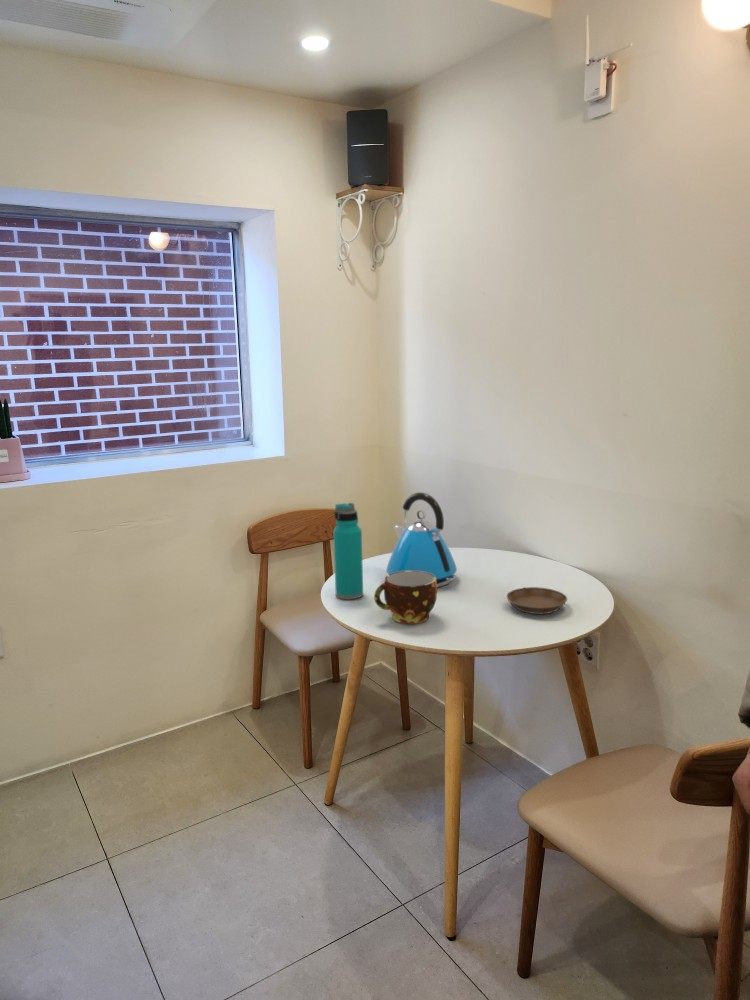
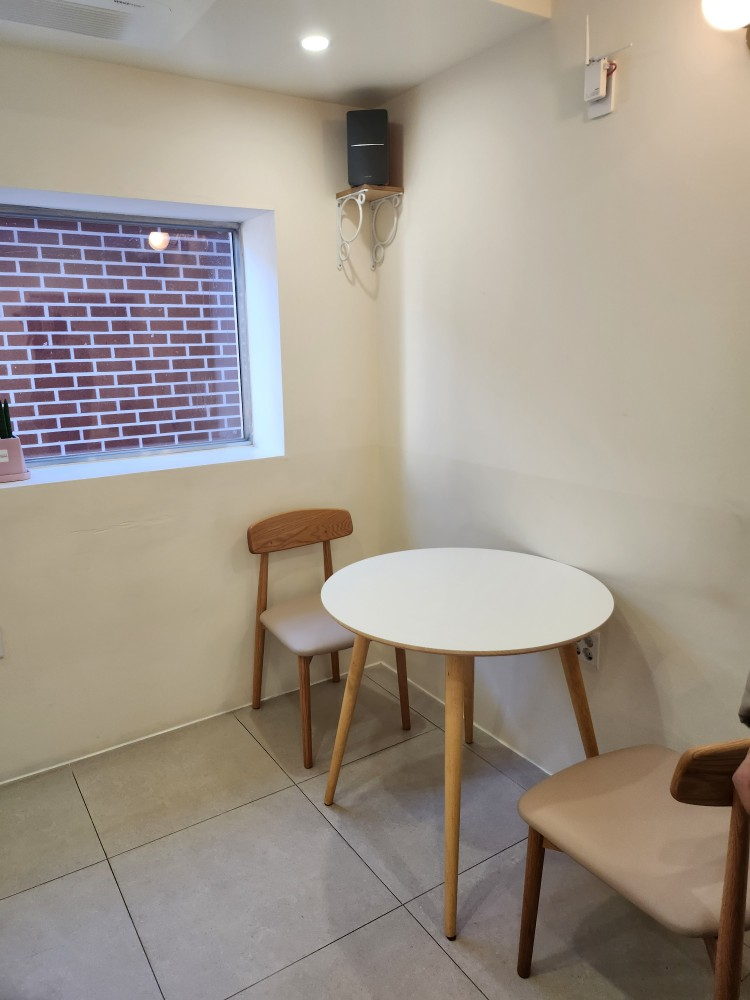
- water bottle (348, 549)
- kettle (423, 536)
- cup (408, 598)
- saucer (536, 601)
